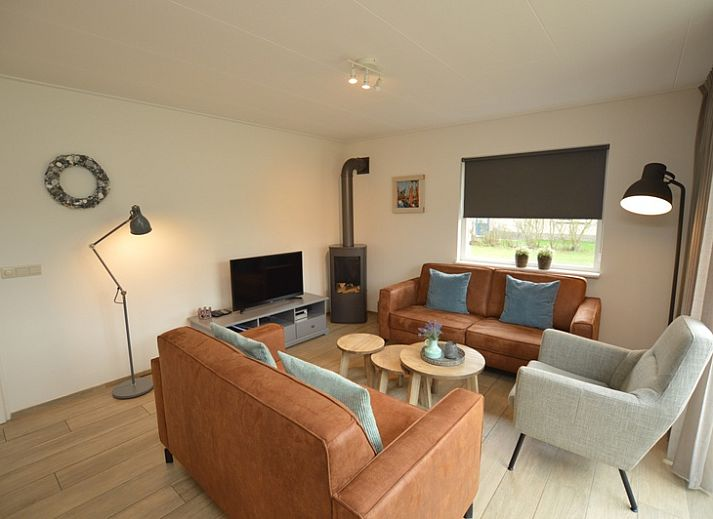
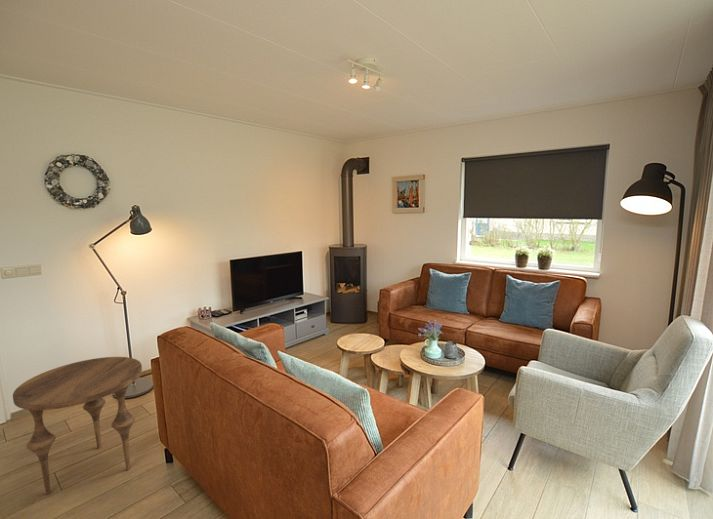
+ side table (93, 423)
